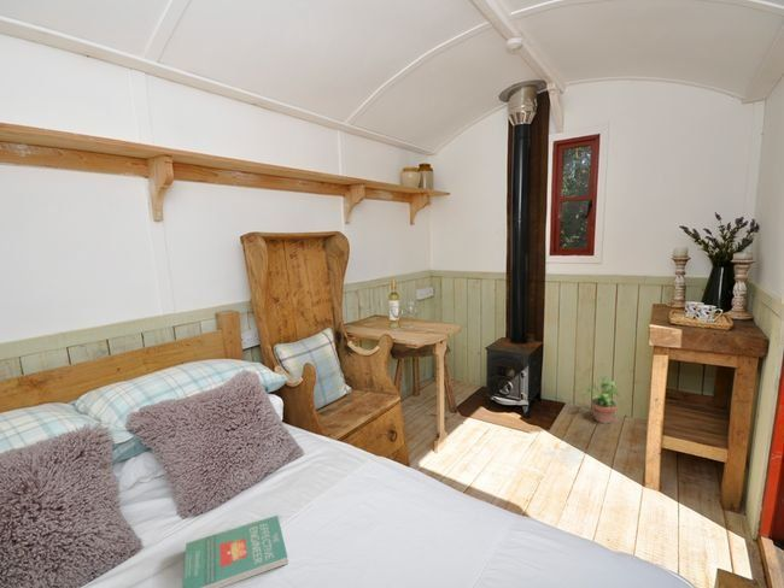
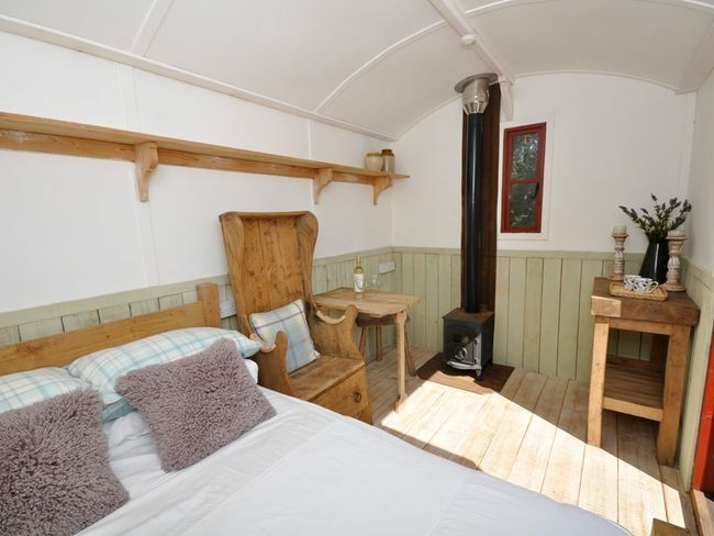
- book (235, 552)
- potted plant (601, 398)
